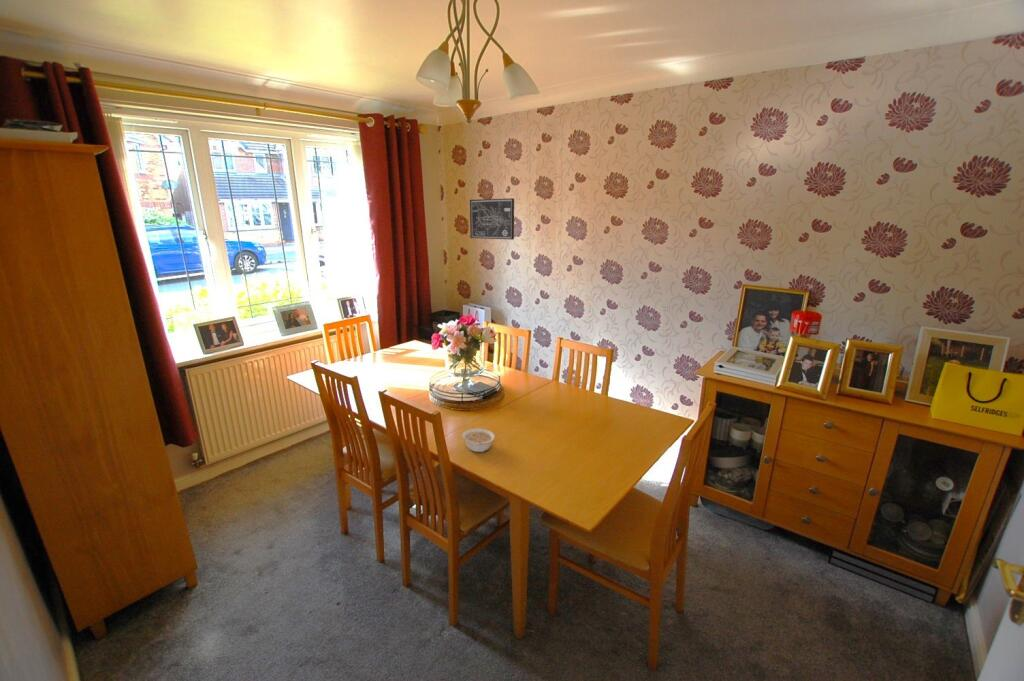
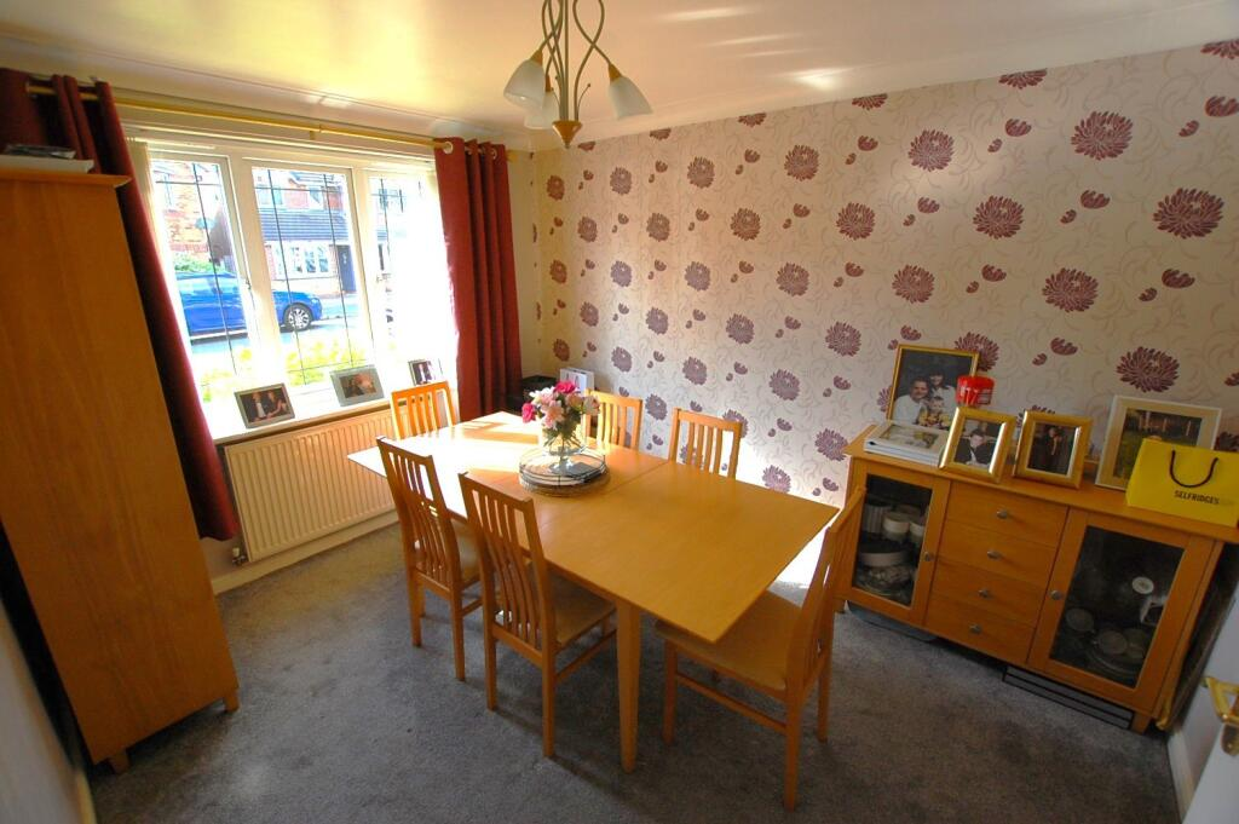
- wall art (491, 219)
- legume (479, 440)
